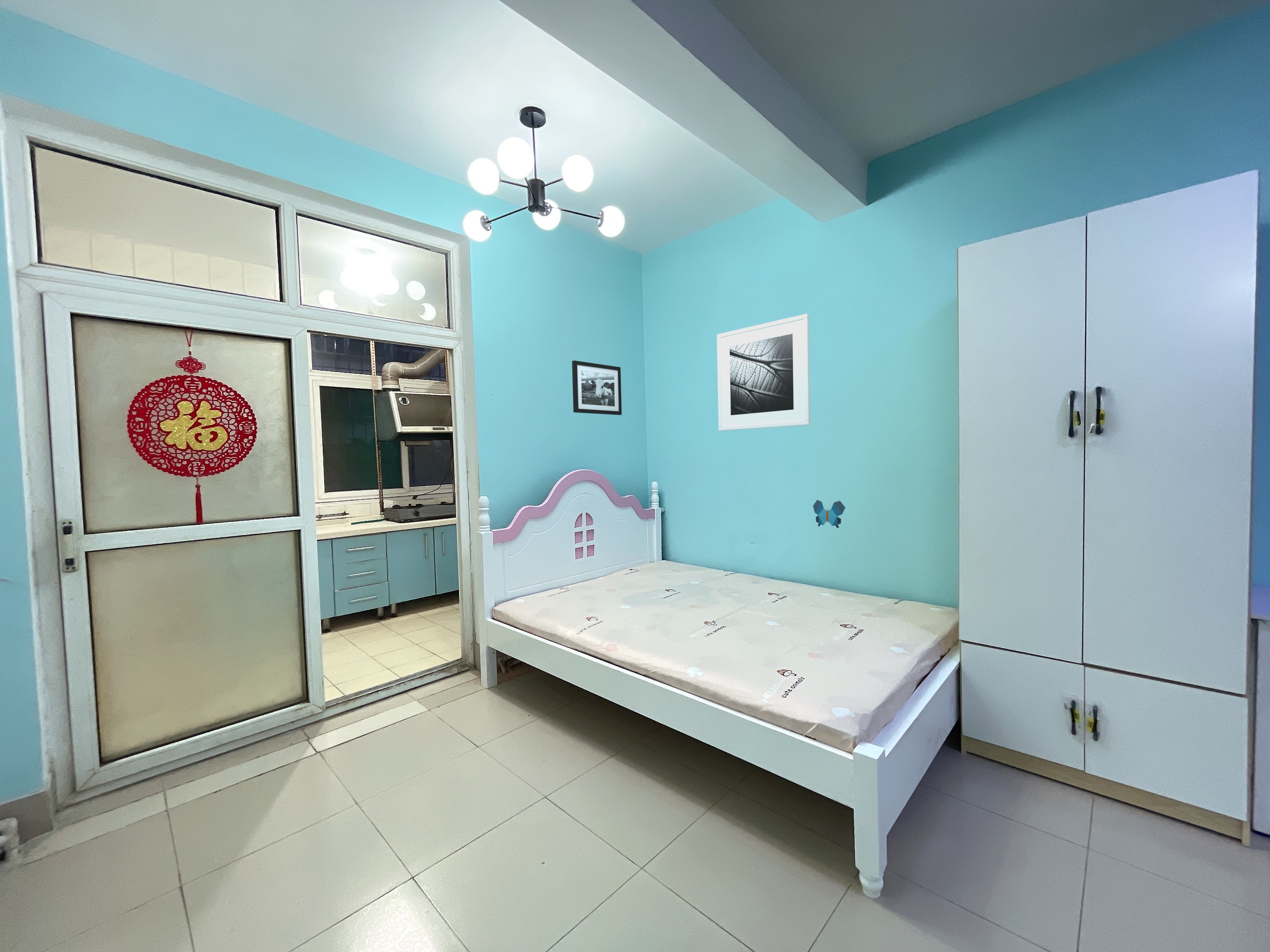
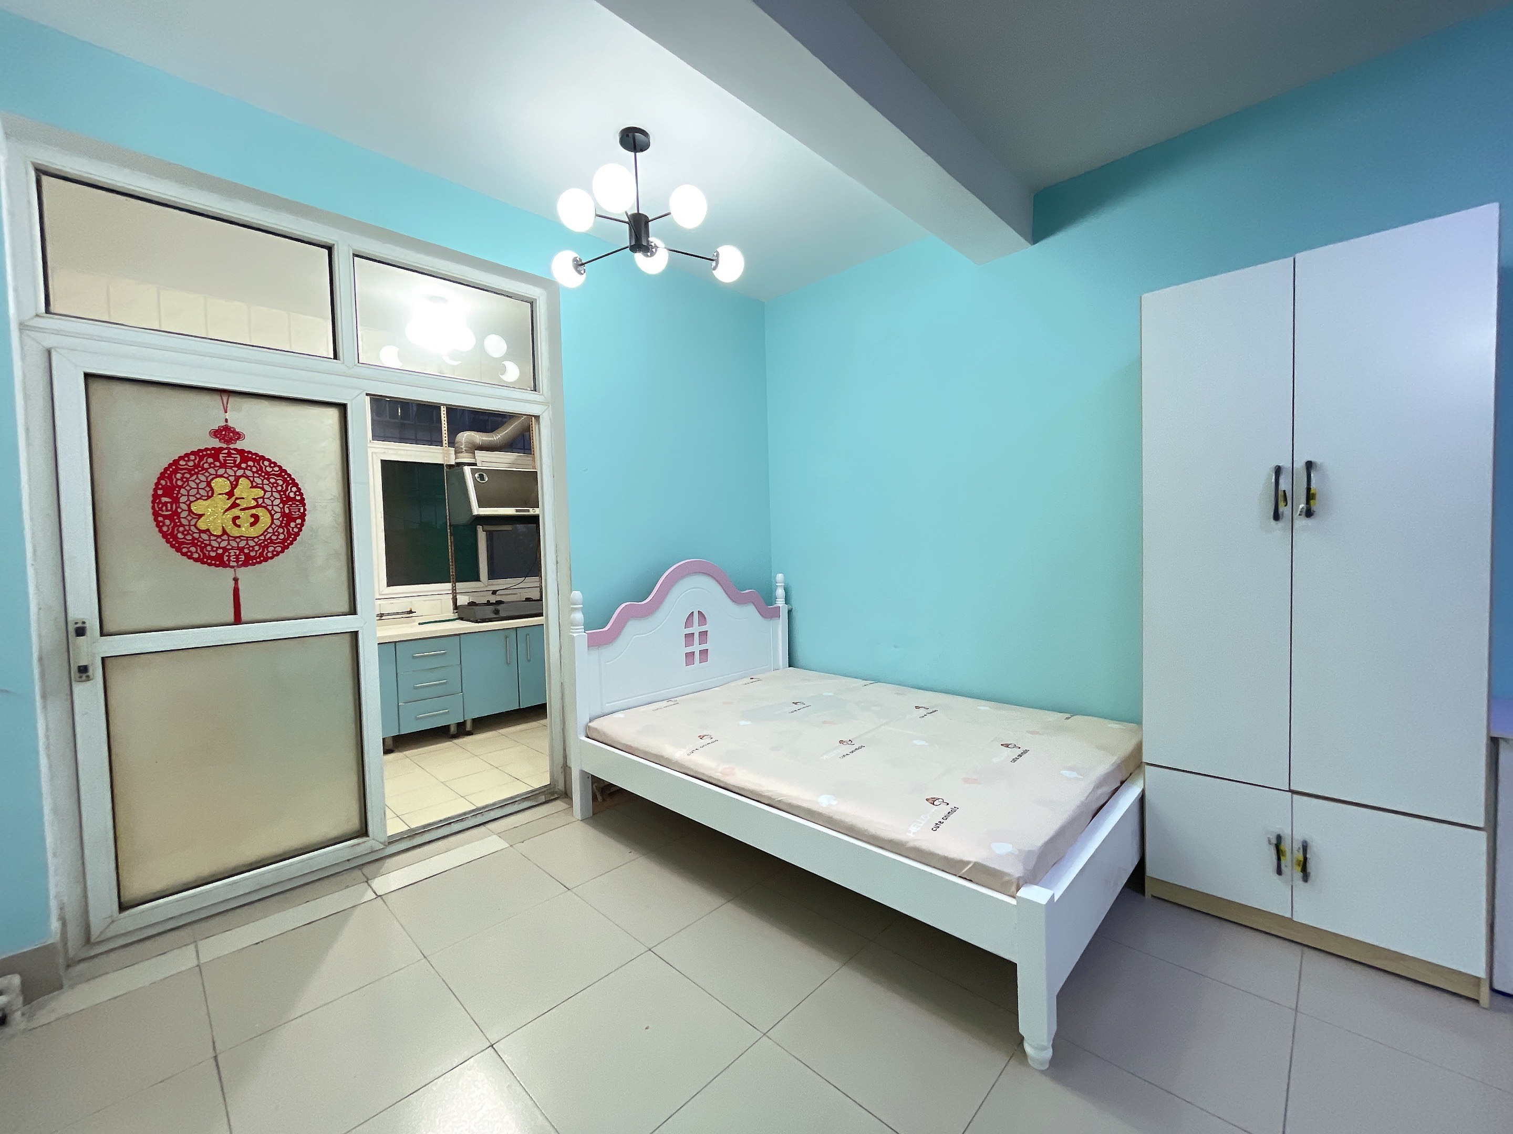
- decorative butterfly (828, 514)
- picture frame (598, 389)
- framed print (760, 376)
